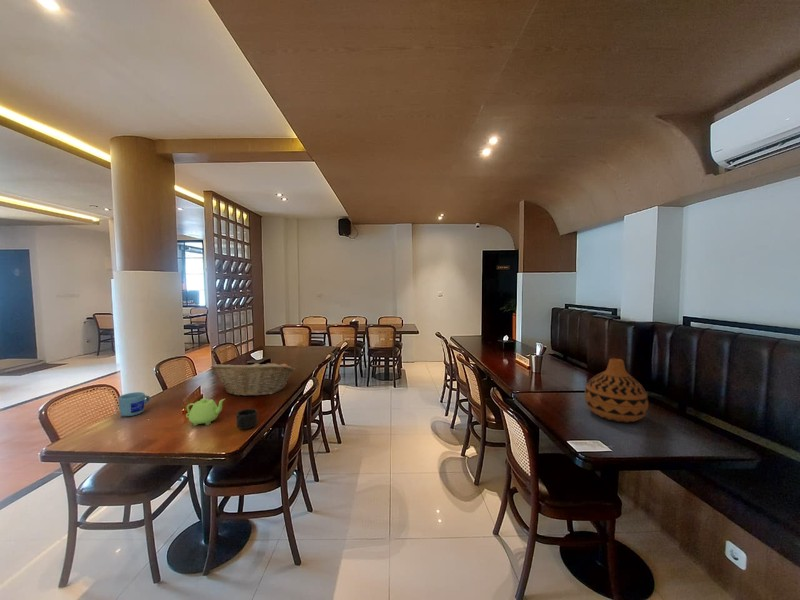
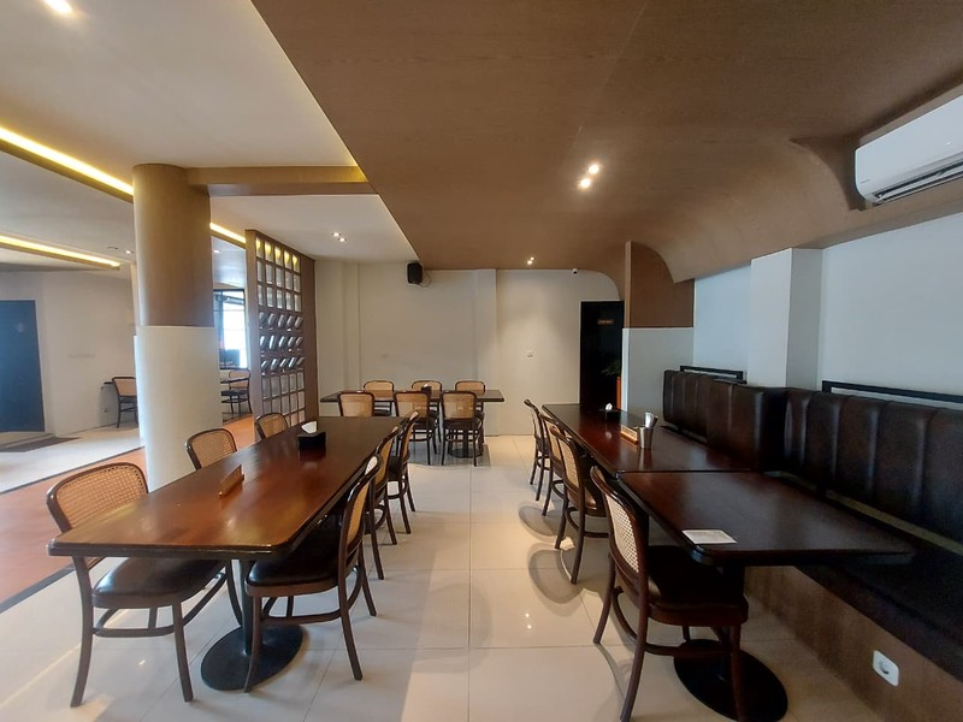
- fruit basket (254, 374)
- vase (615, 388)
- mug (136, 403)
- mug (245, 420)
- teapot (206, 410)
